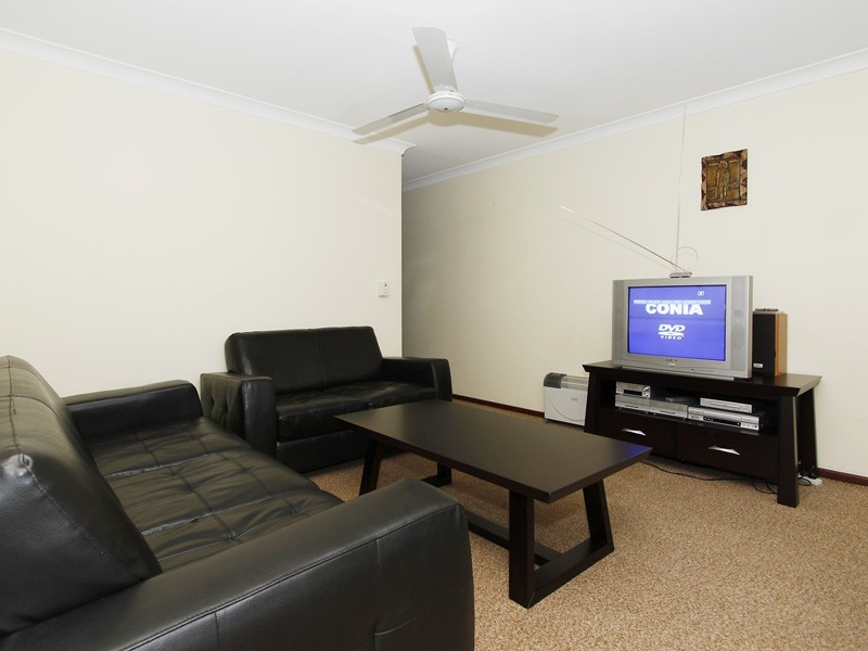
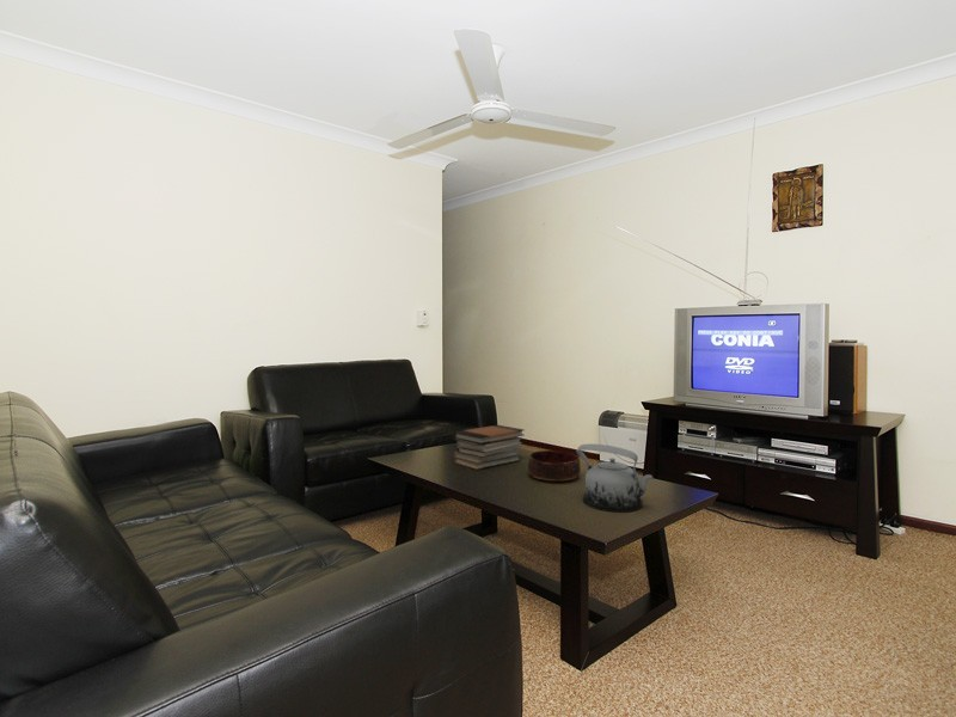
+ teapot (617, 472)
+ book stack (489, 446)
+ bowl (553, 465)
